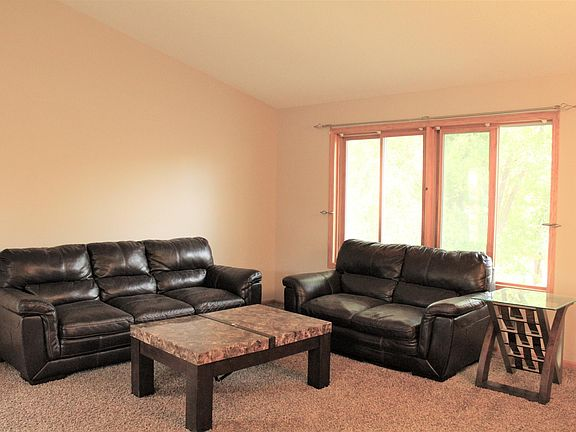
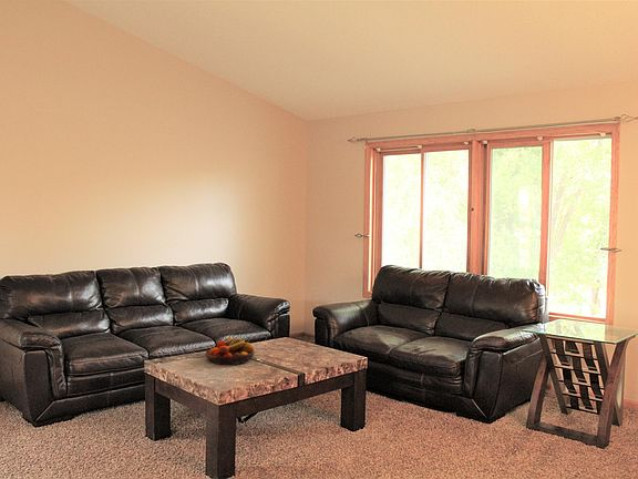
+ fruit bowl (229, 349)
